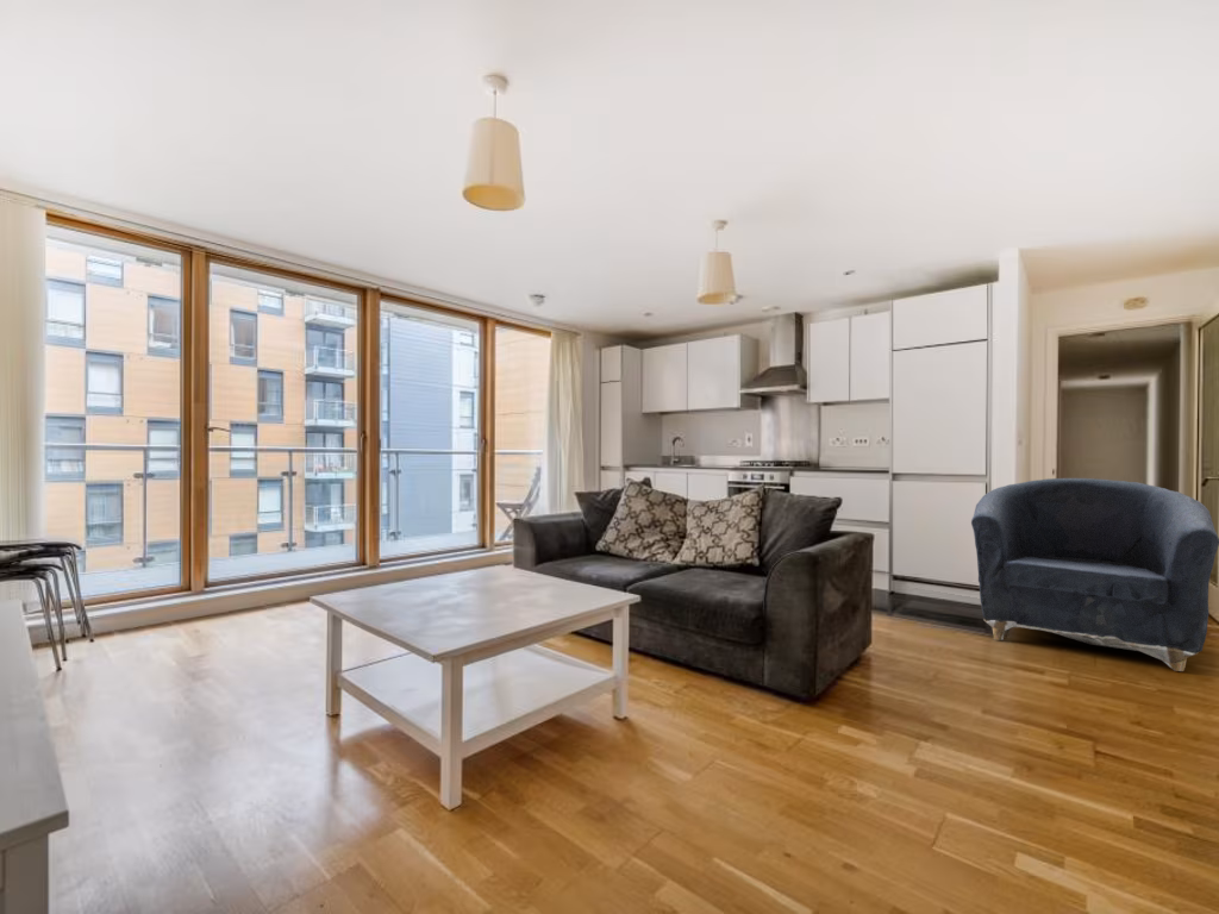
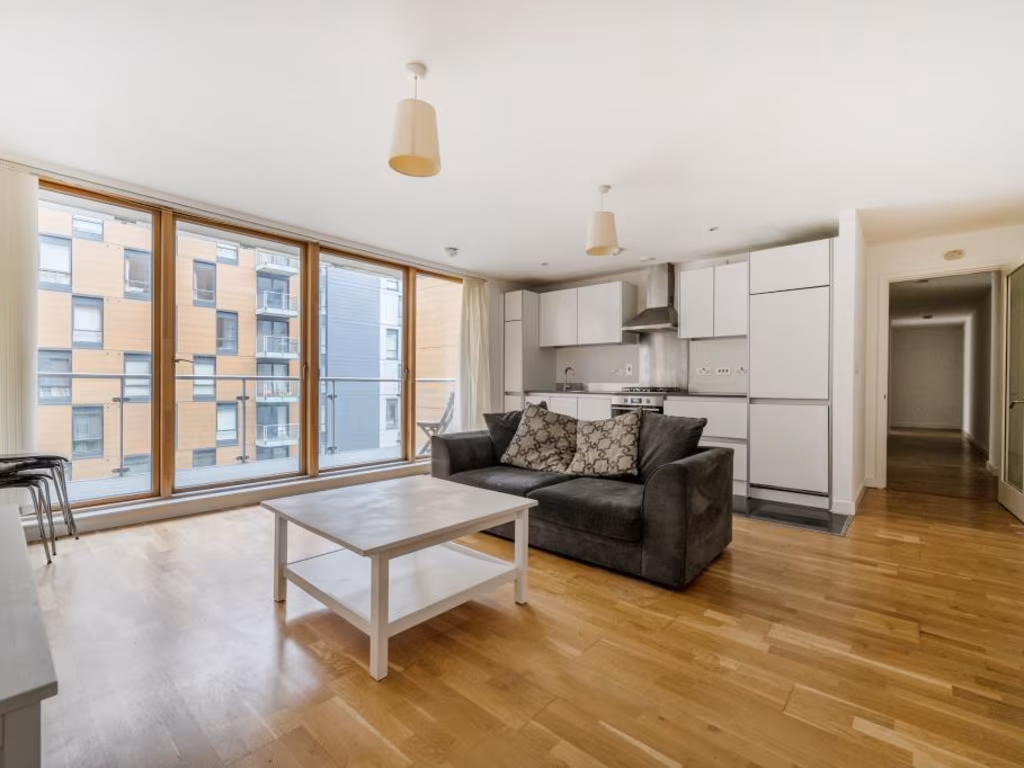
- armchair (1090, 562)
